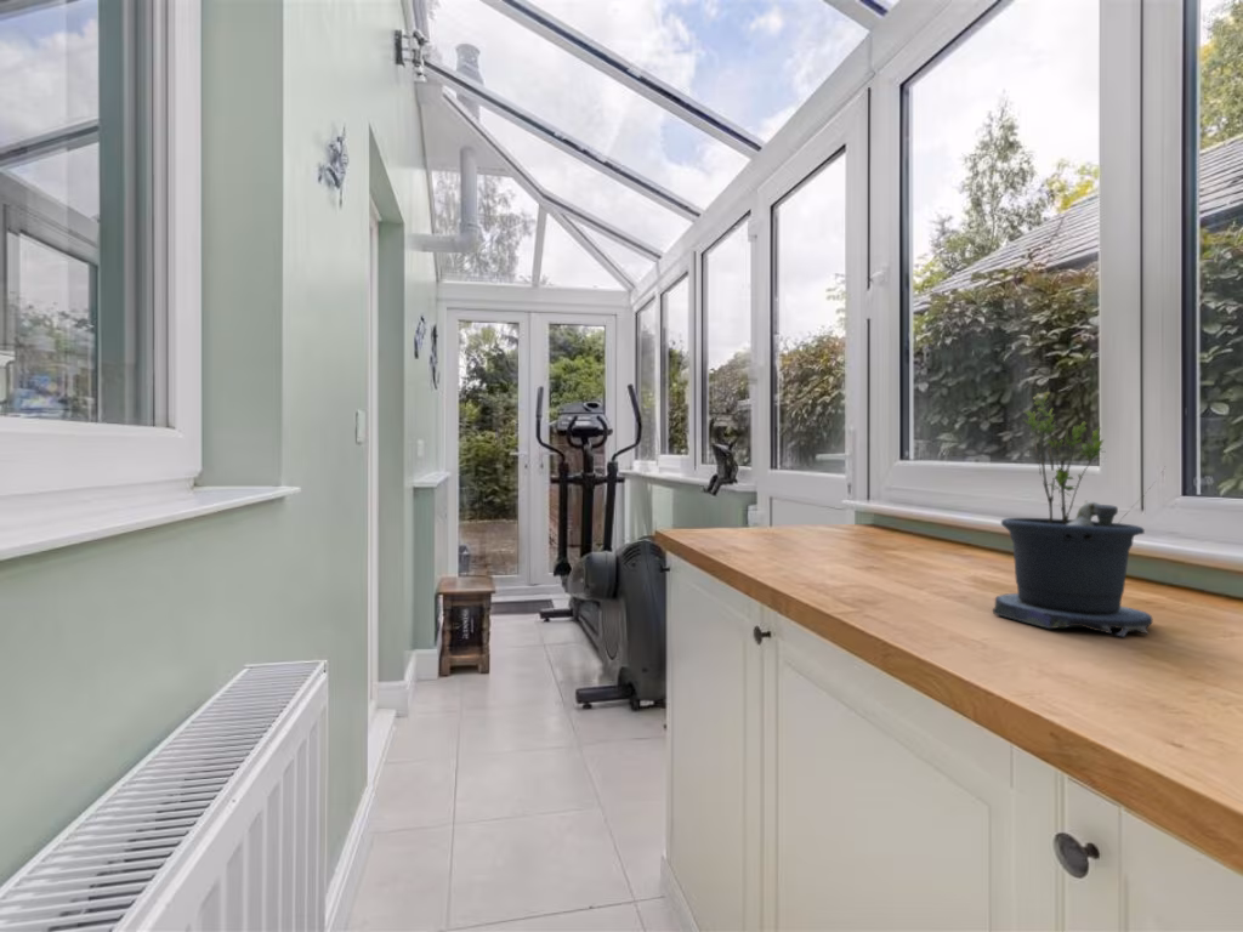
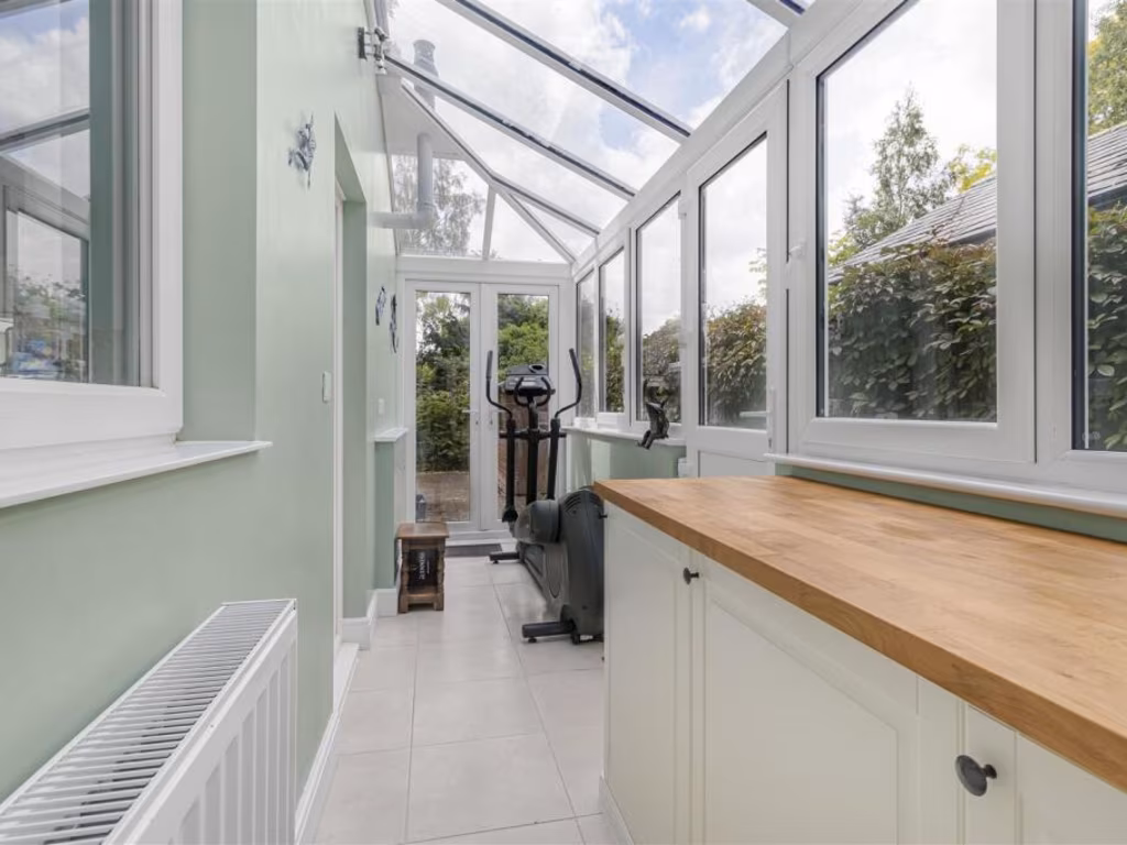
- potted plant (1071, 502)
